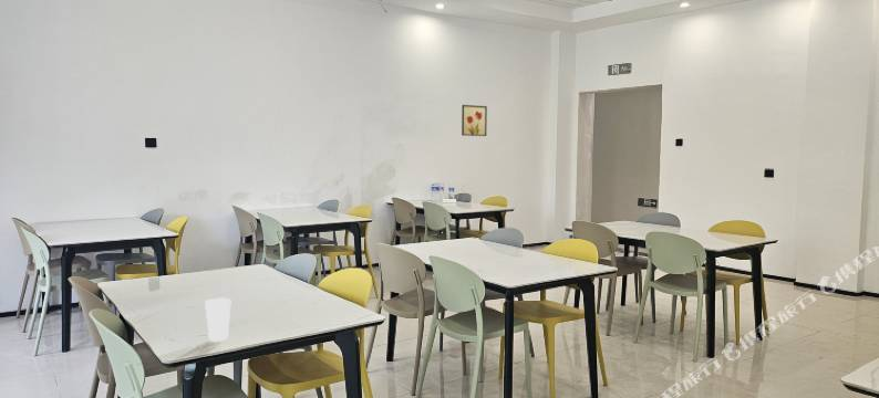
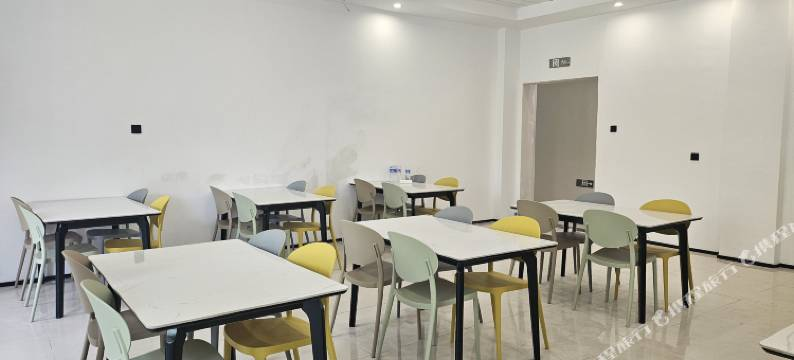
- cup (218, 320)
- wall art (474, 121)
